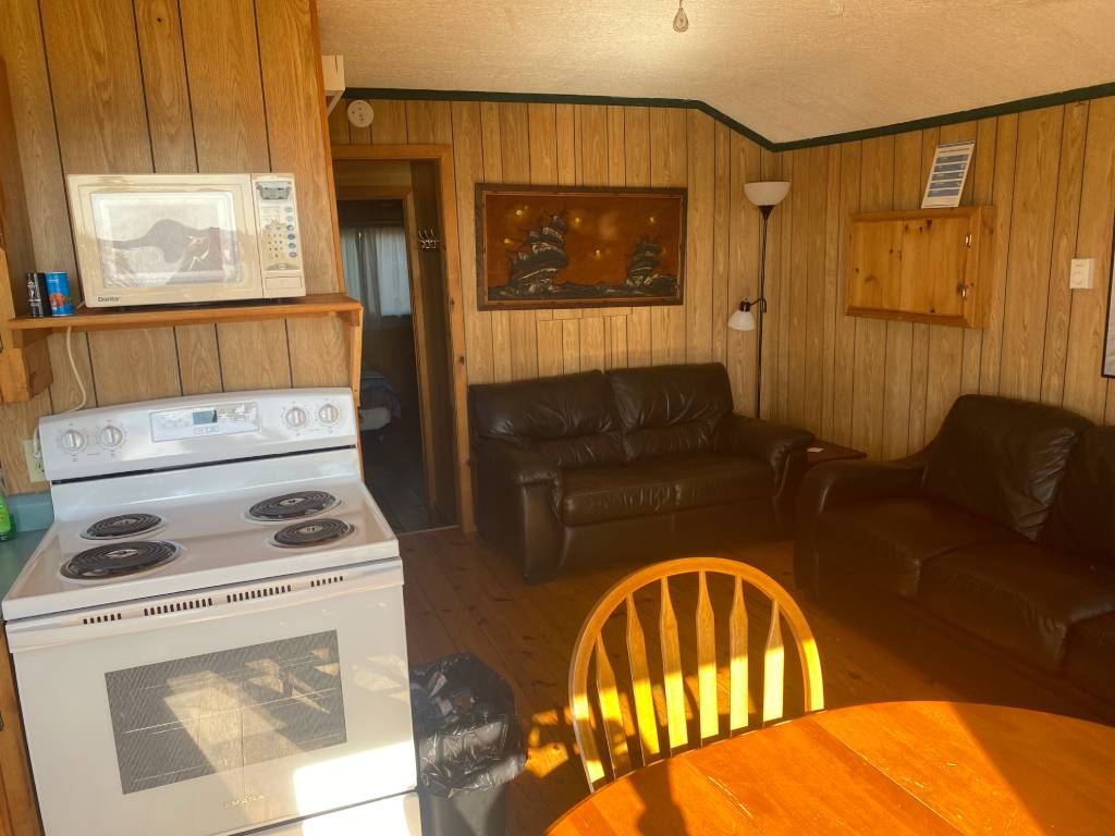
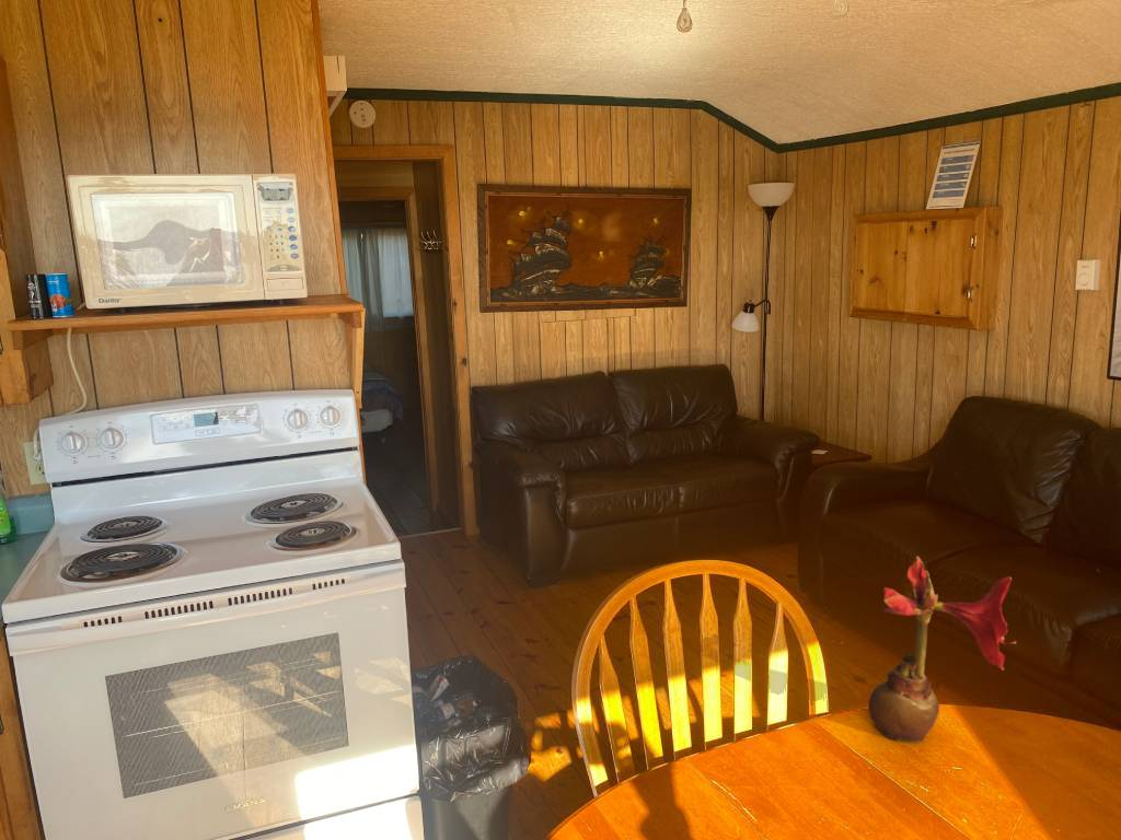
+ flower (925, 651)
